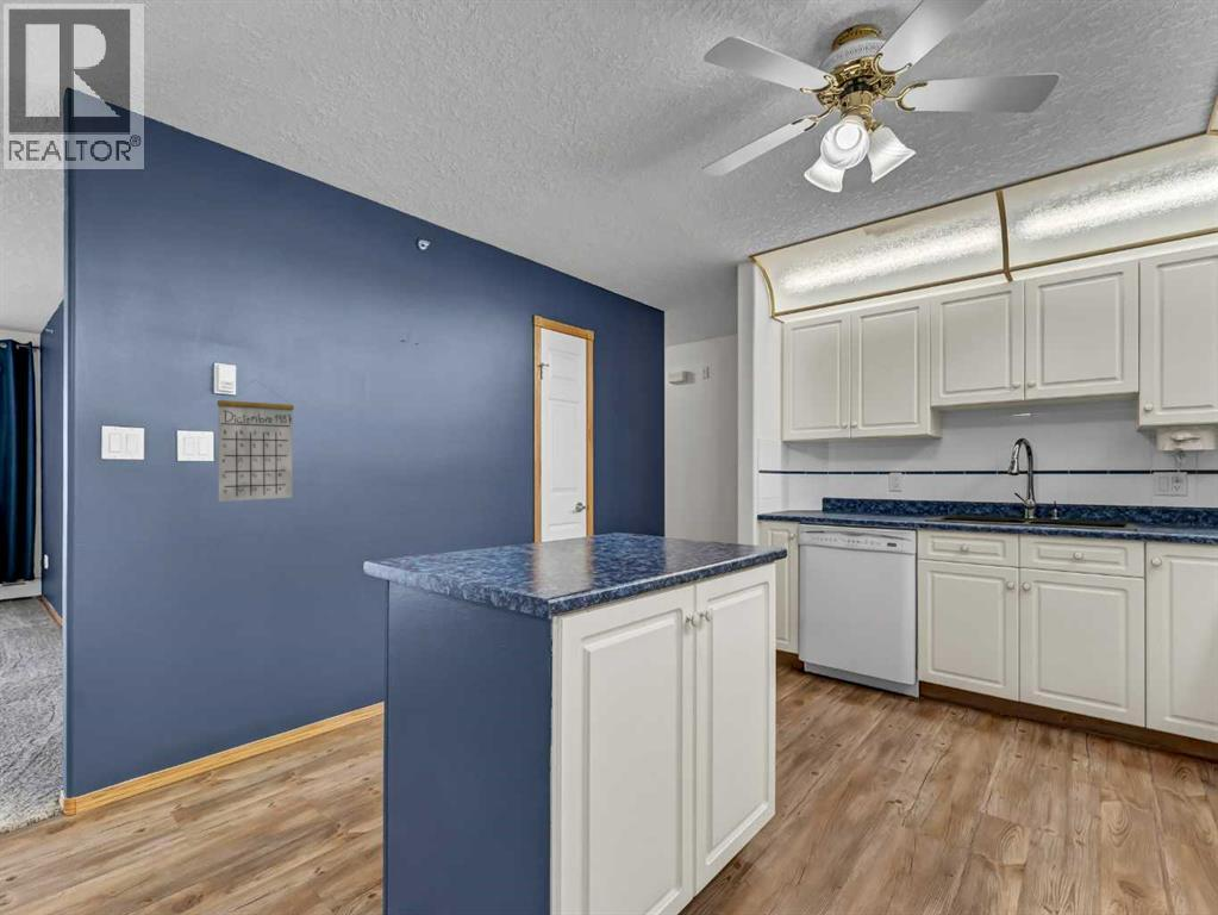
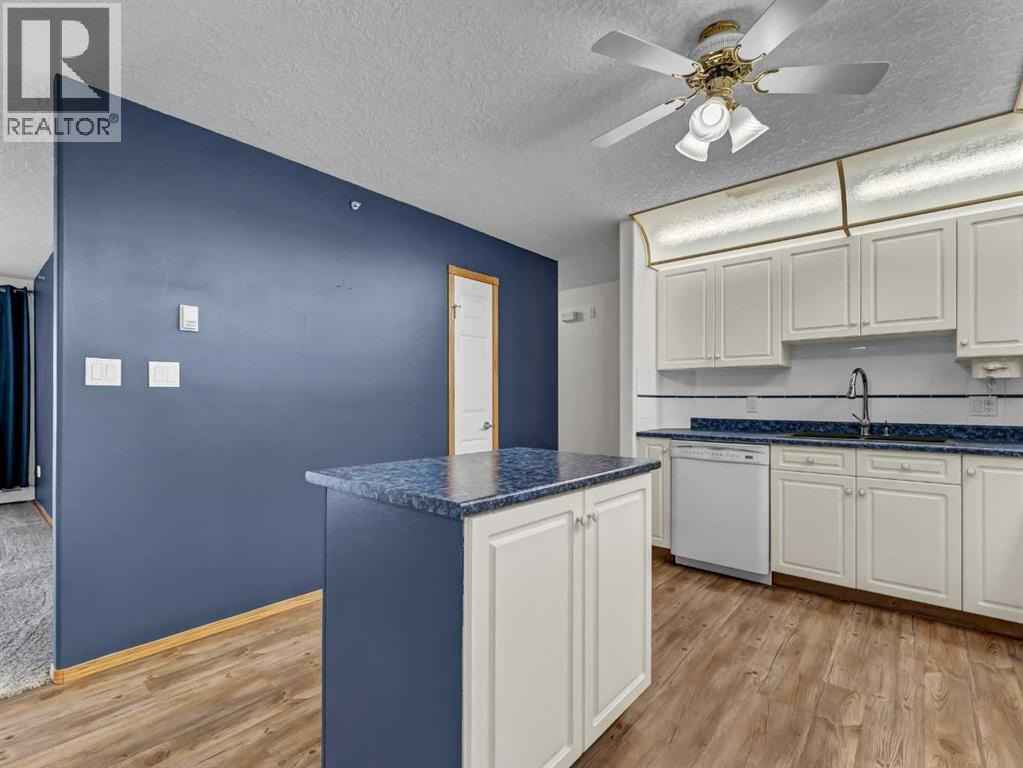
- calendar (256, 438)
